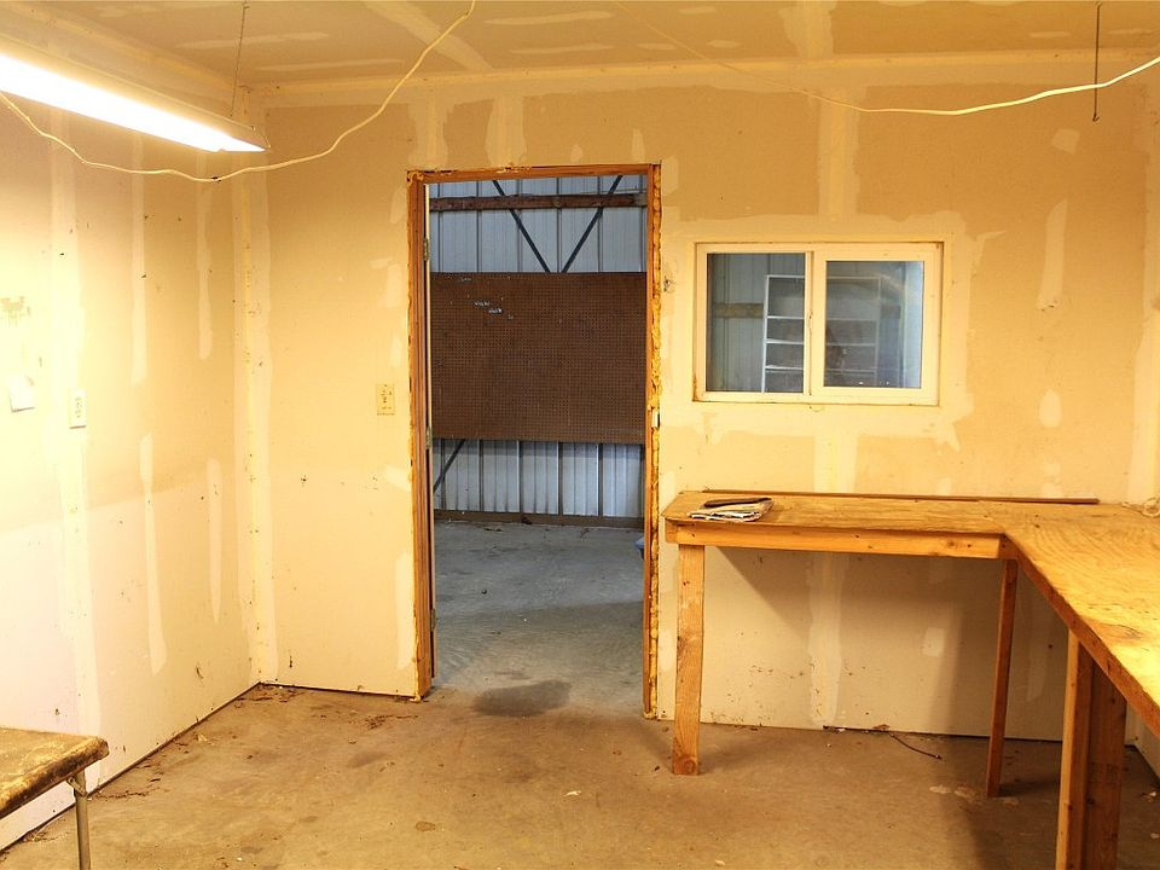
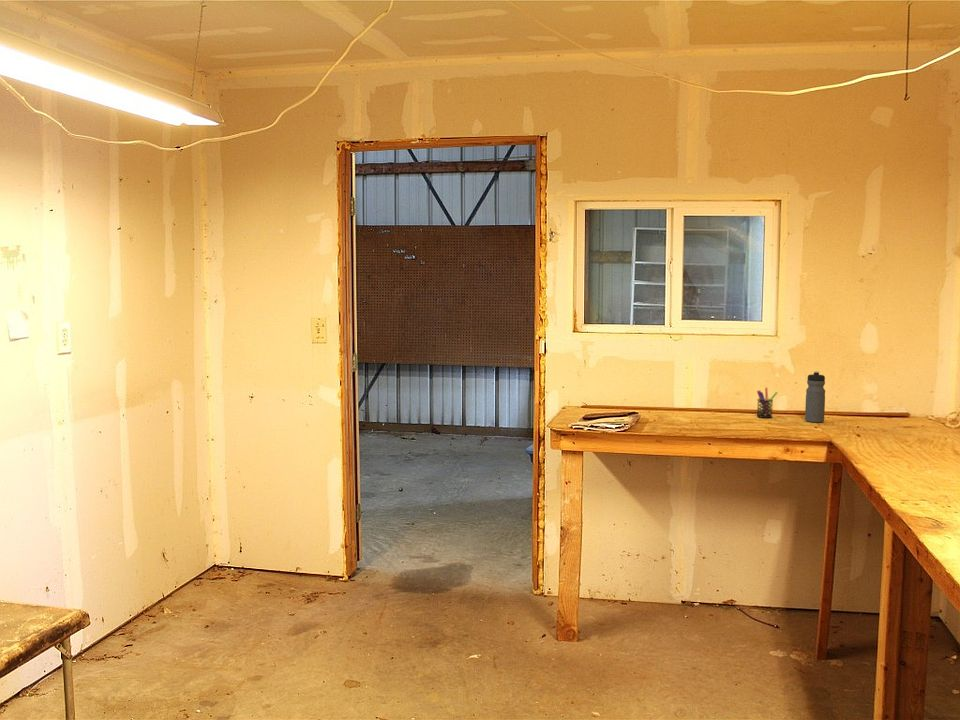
+ pen holder (767, 402)
+ water bottle (815, 396)
